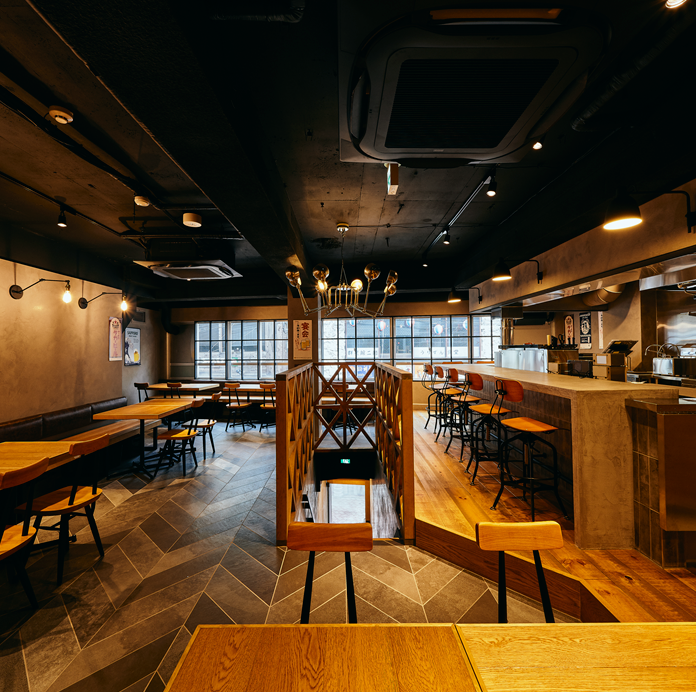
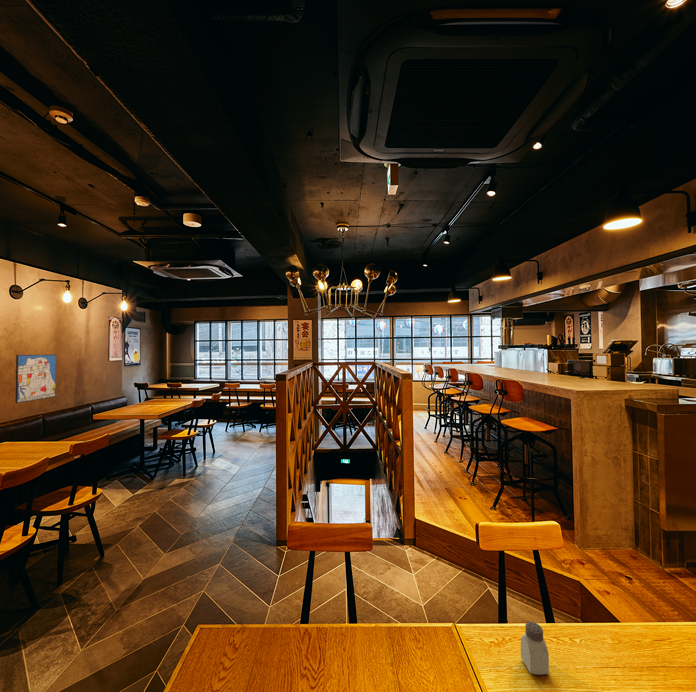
+ wall art (37, 377)
+ saltshaker (534, 646)
